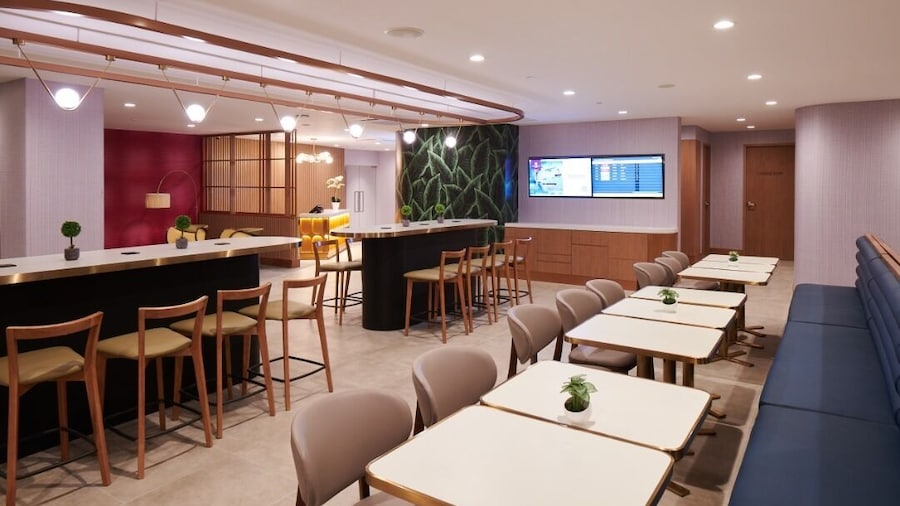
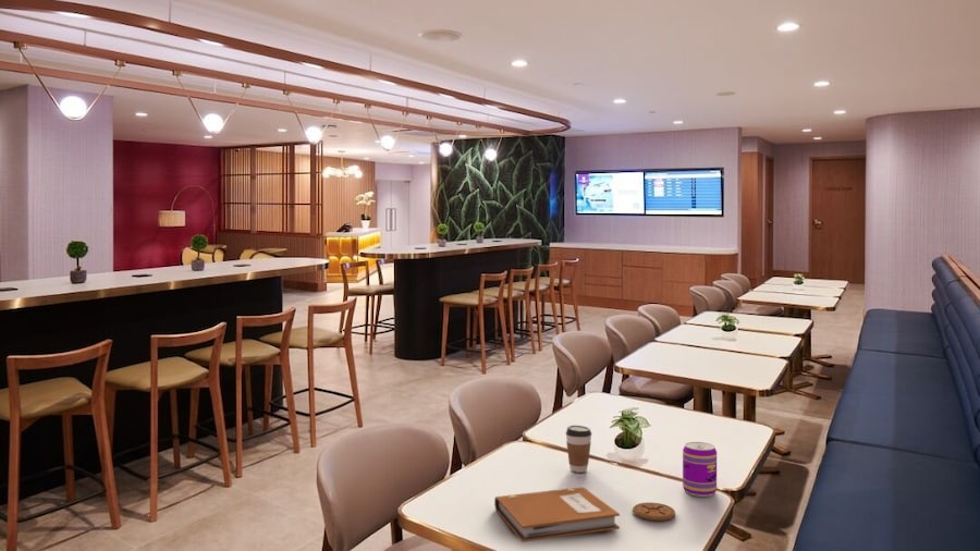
+ coaster (653, 511)
+ coffee cup (578, 449)
+ beverage can (699, 468)
+ notebook (556, 511)
